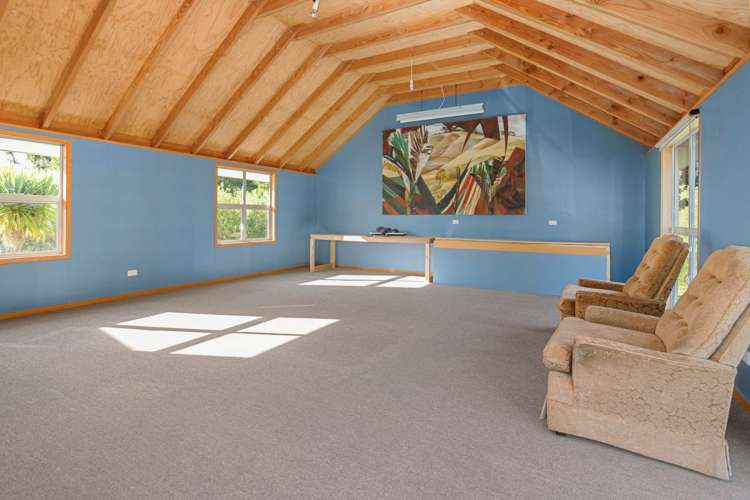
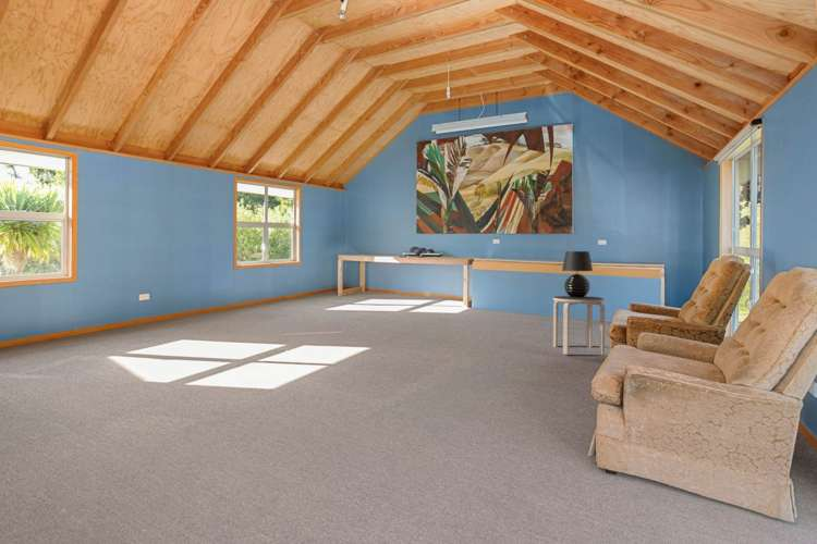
+ side table (587, 324)
+ table lamp (576, 274)
